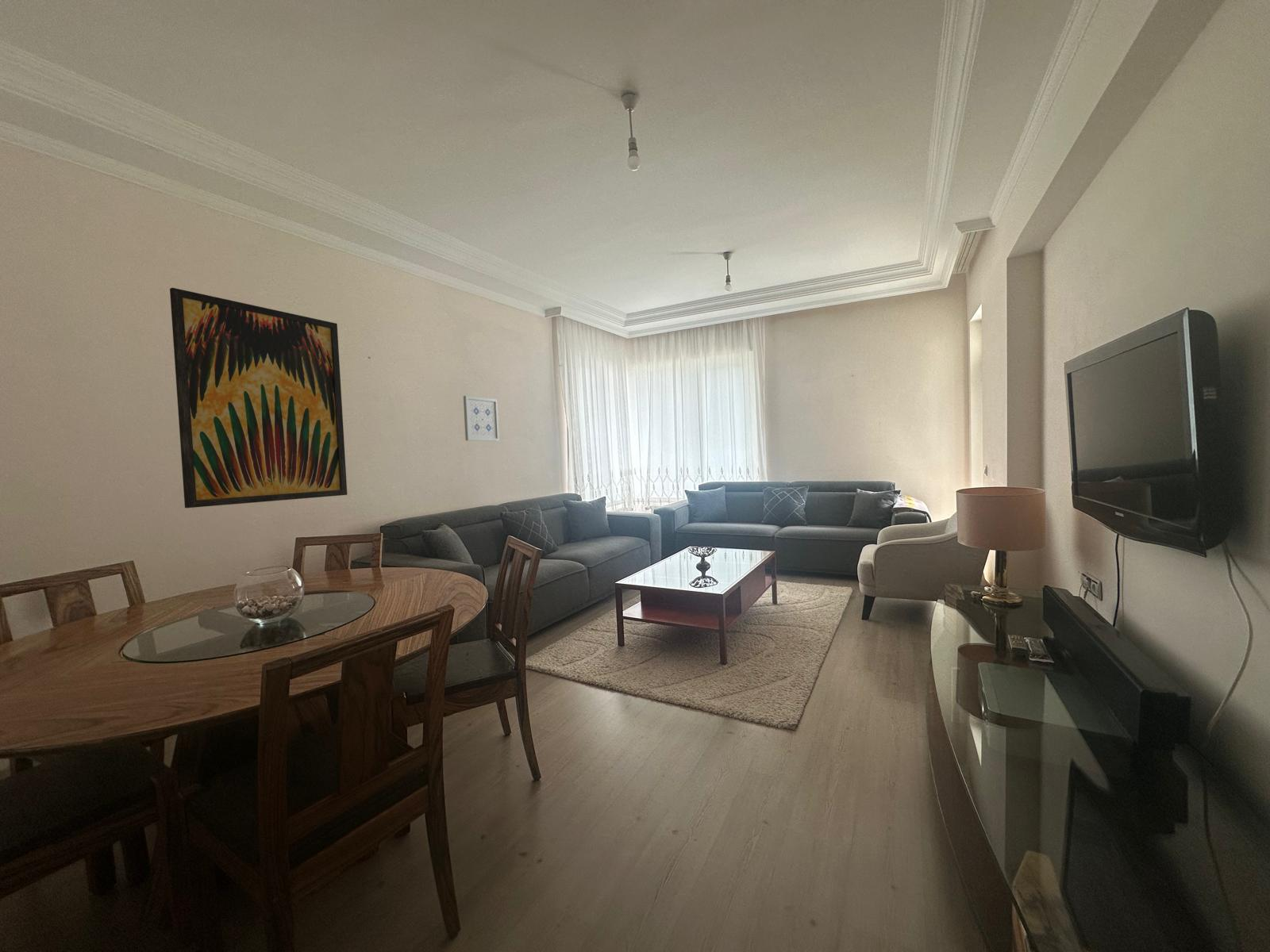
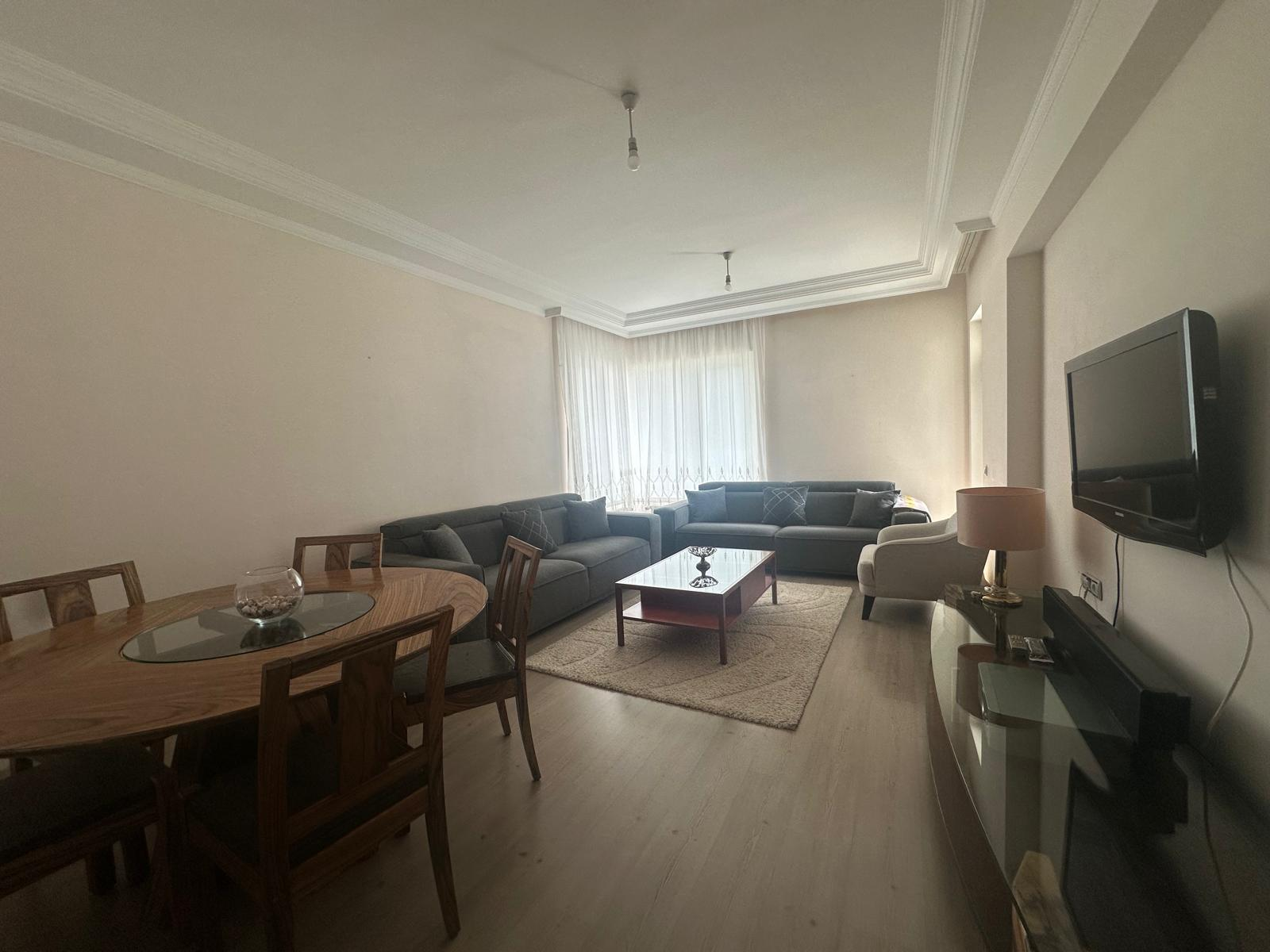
- wall art (482, 419)
- wall art (270, 405)
